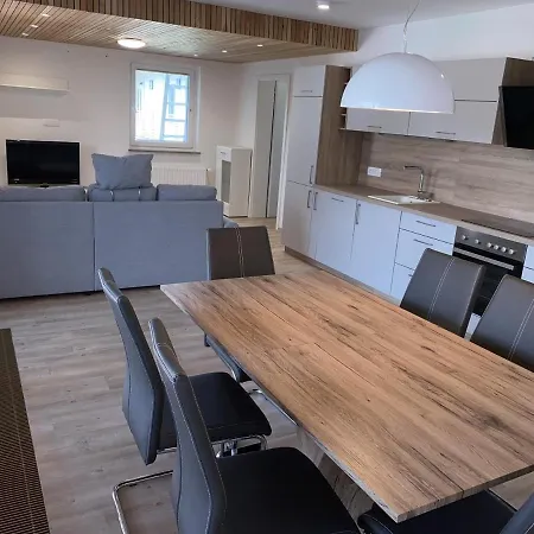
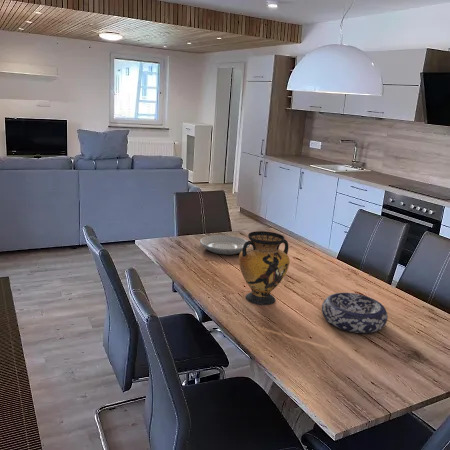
+ plate (224, 245)
+ vase (263, 268)
+ decorative bowl (354, 312)
